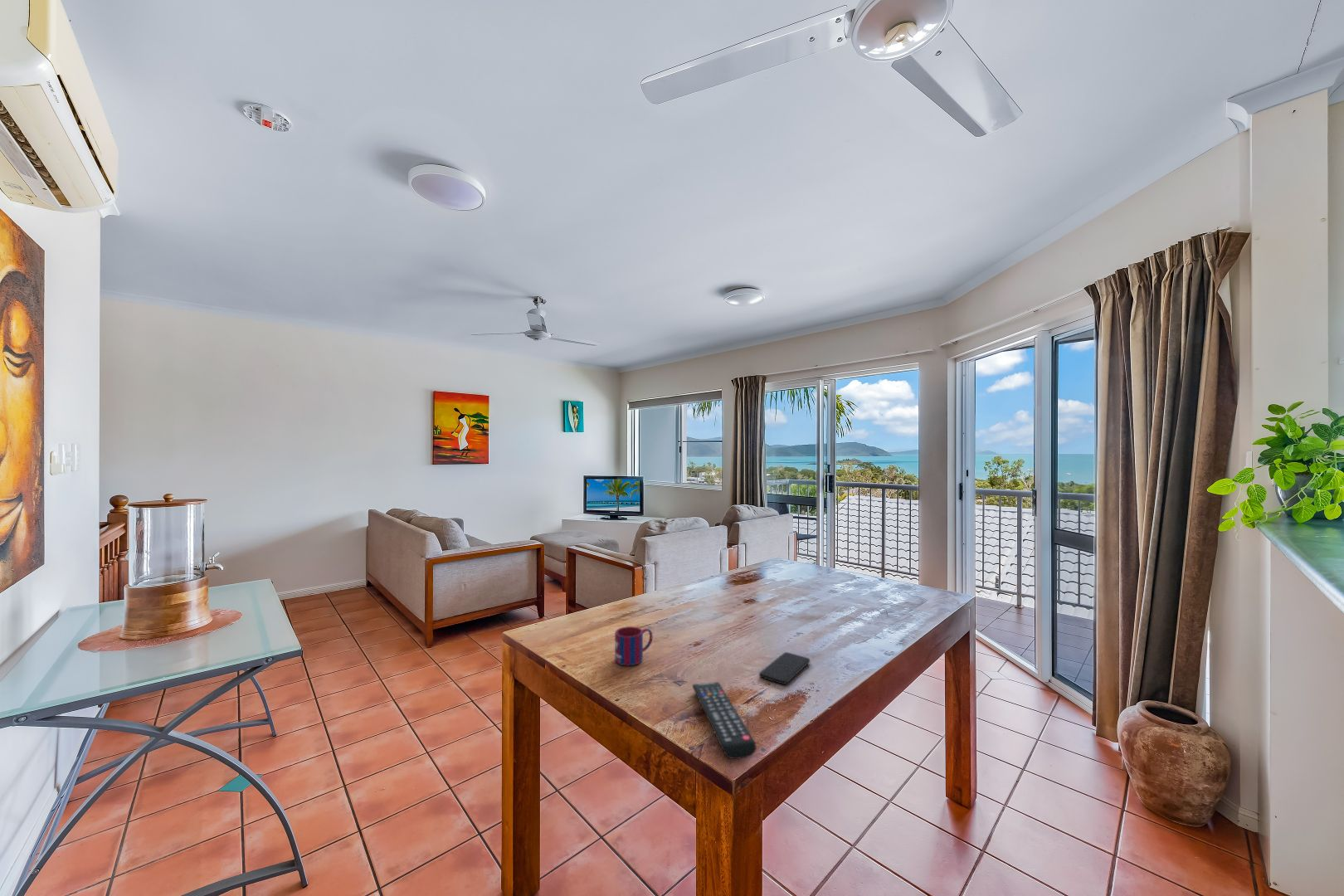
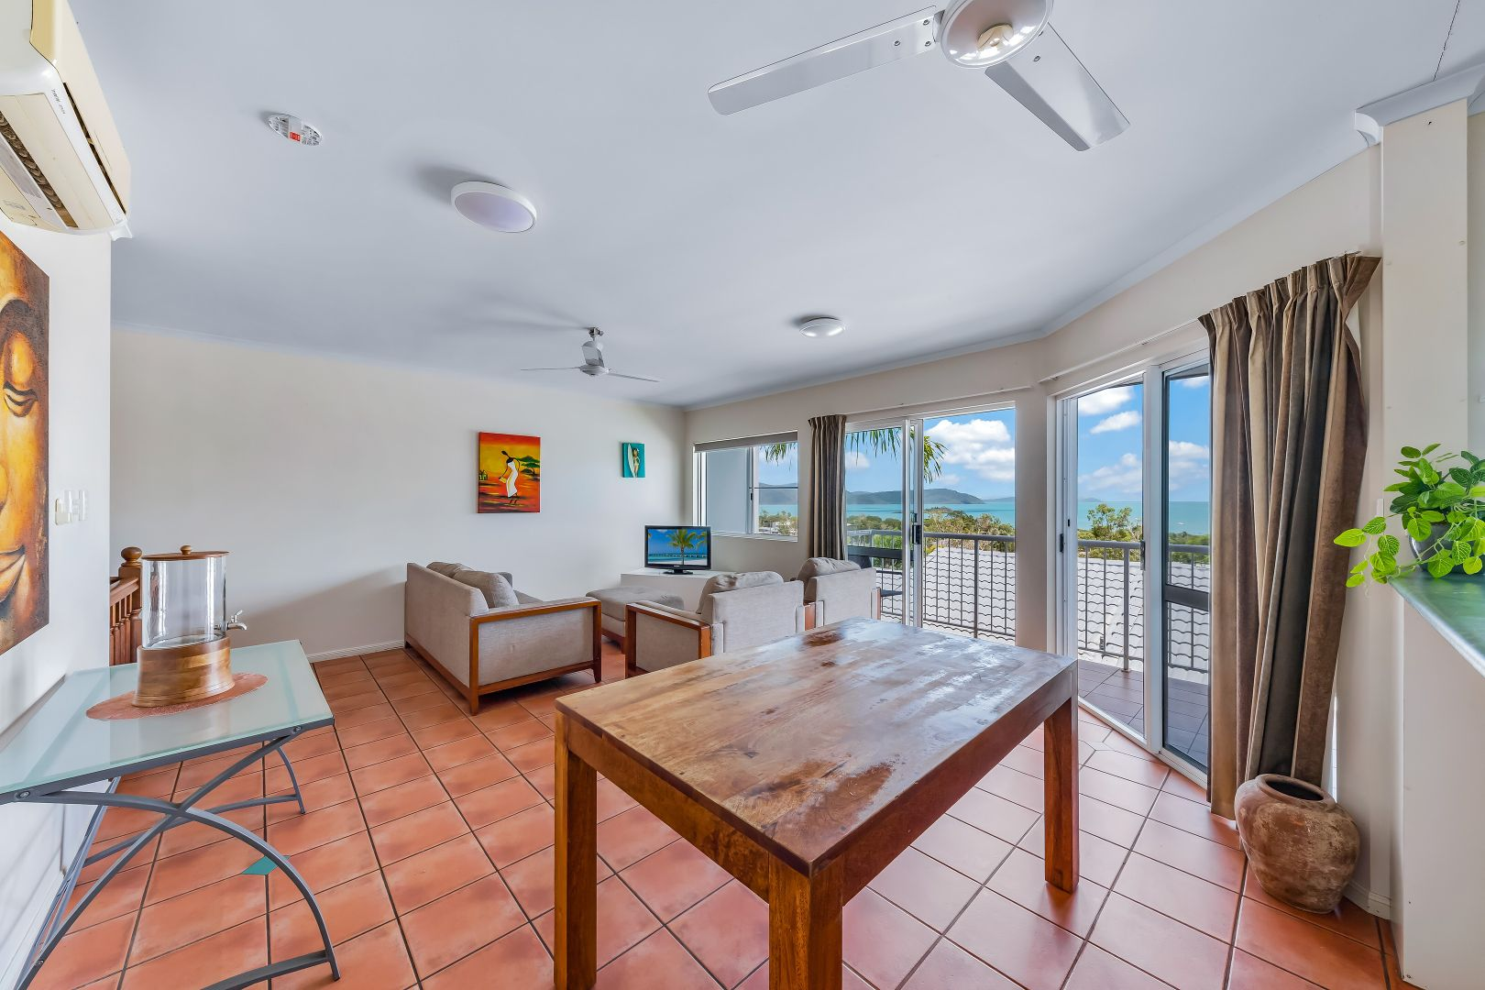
- smartphone (785, 667)
- mug (635, 644)
- remote control (720, 714)
